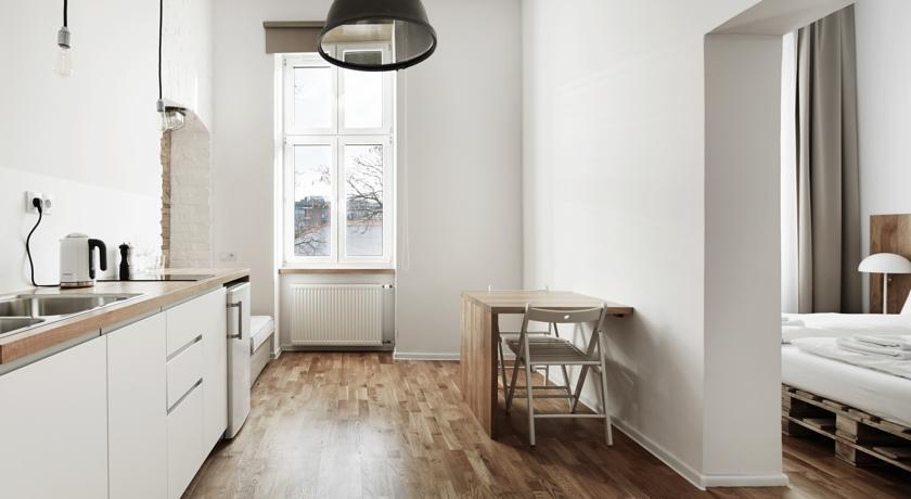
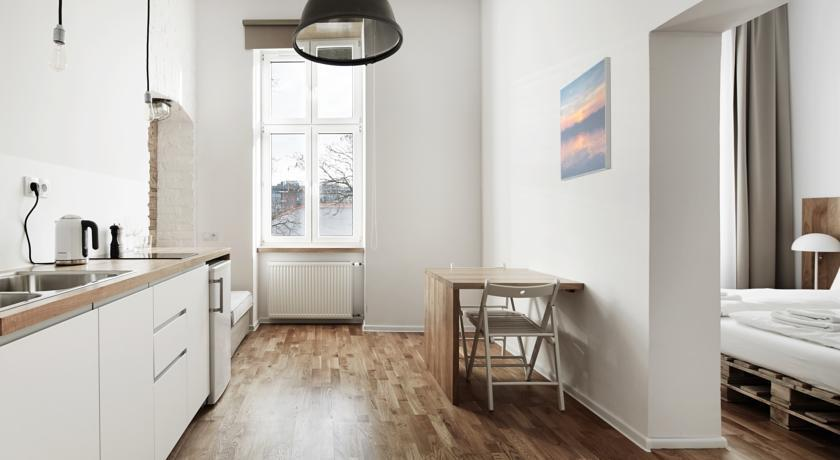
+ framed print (583, 125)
